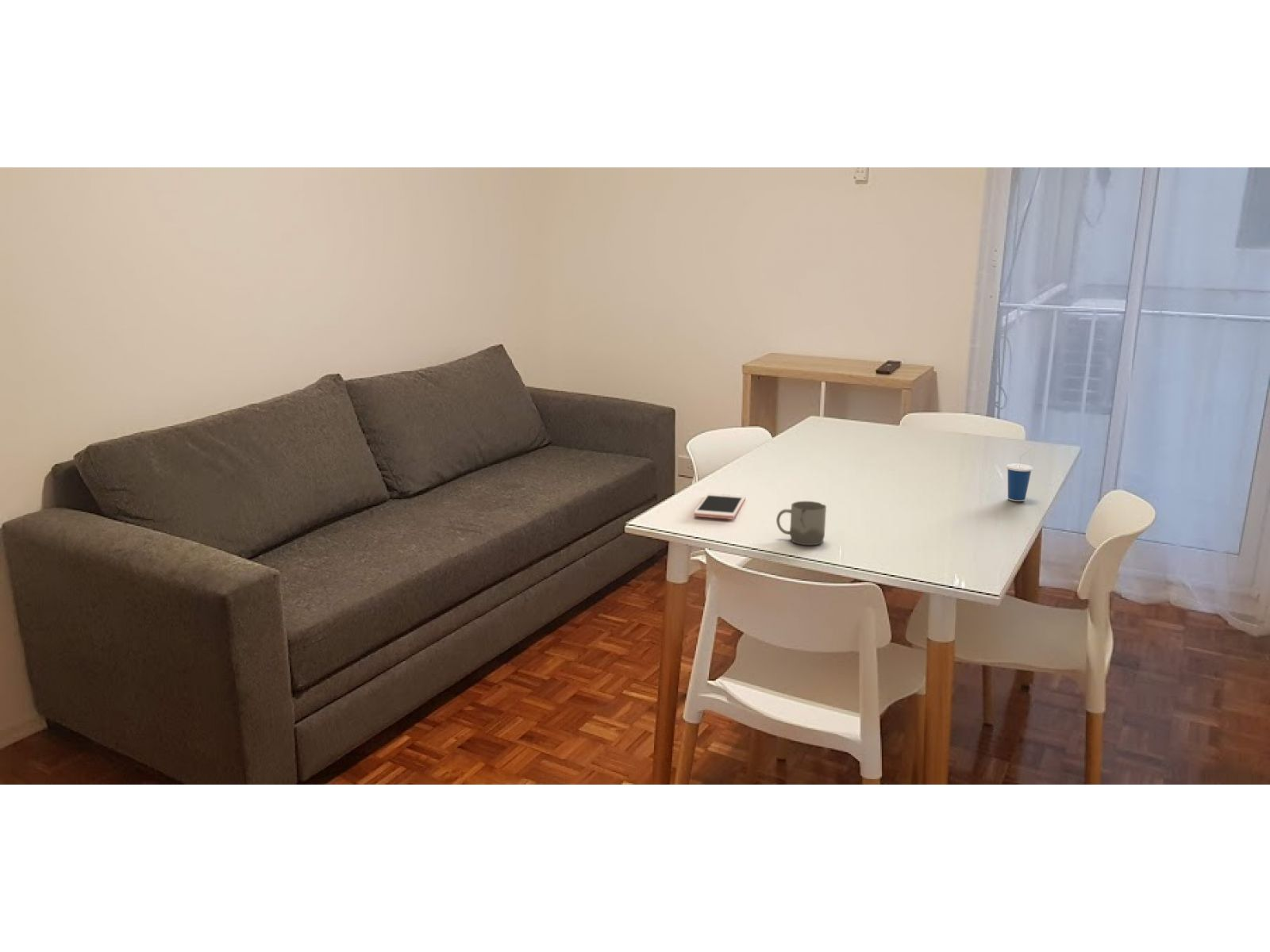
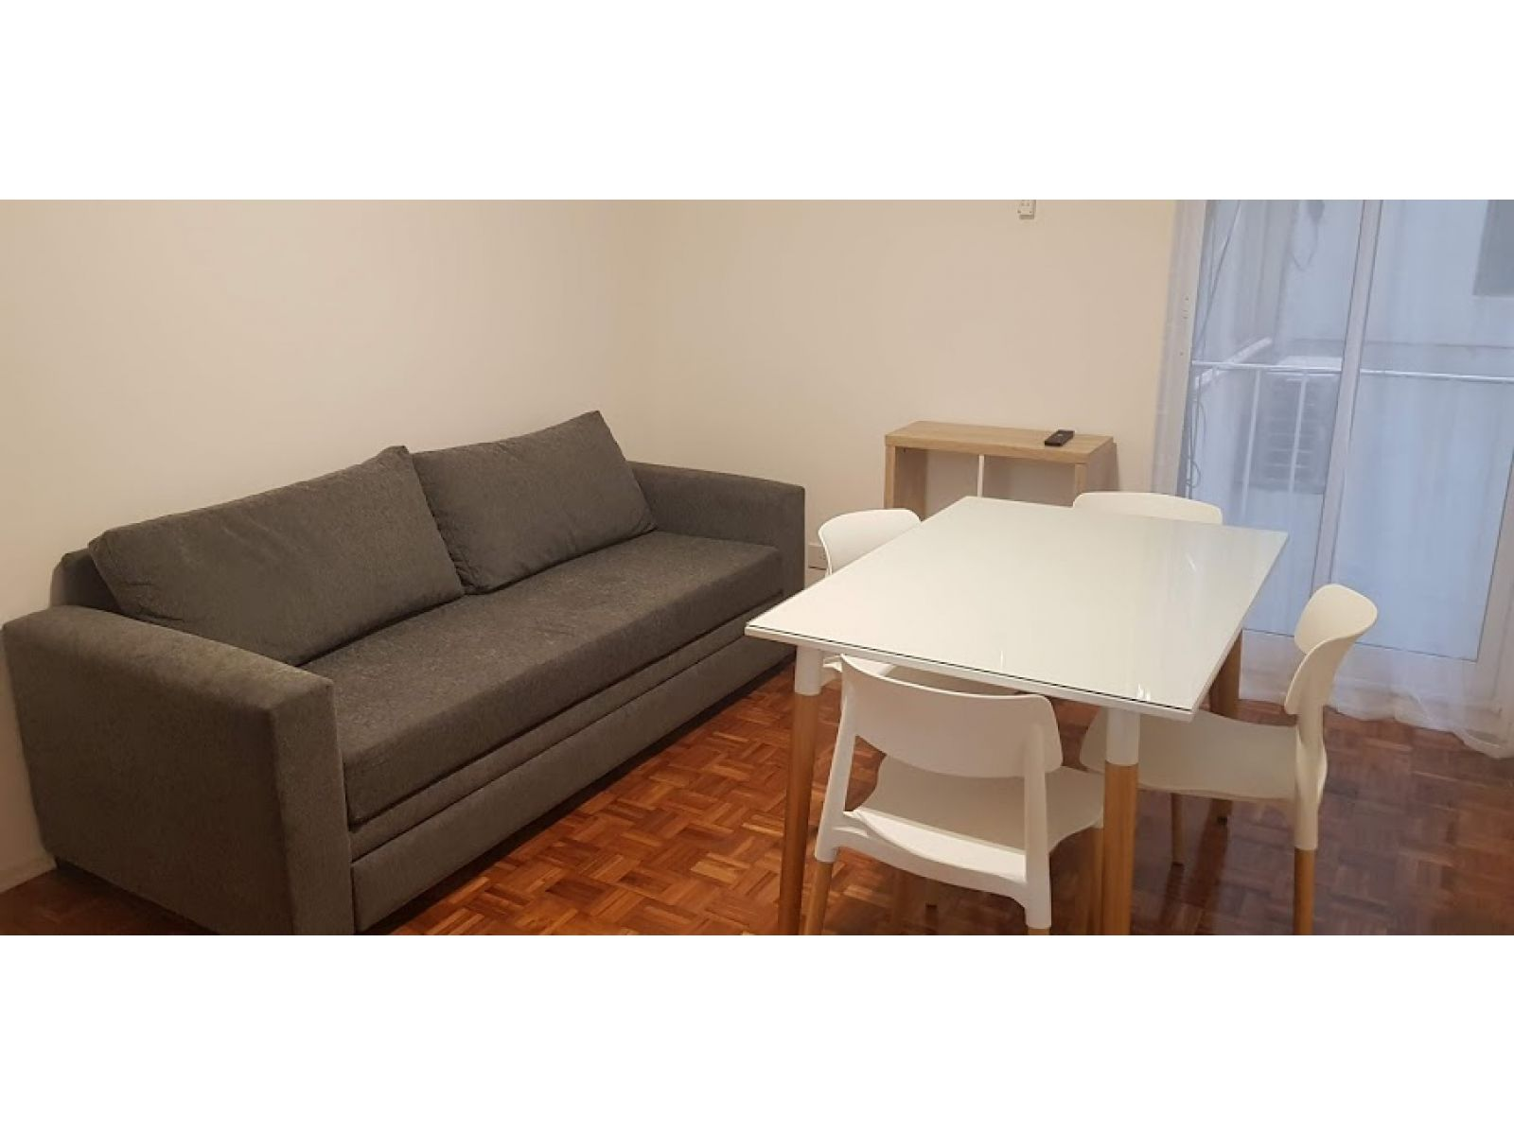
- cup (1018, 474)
- cell phone (720, 505)
- cup (800, 522)
